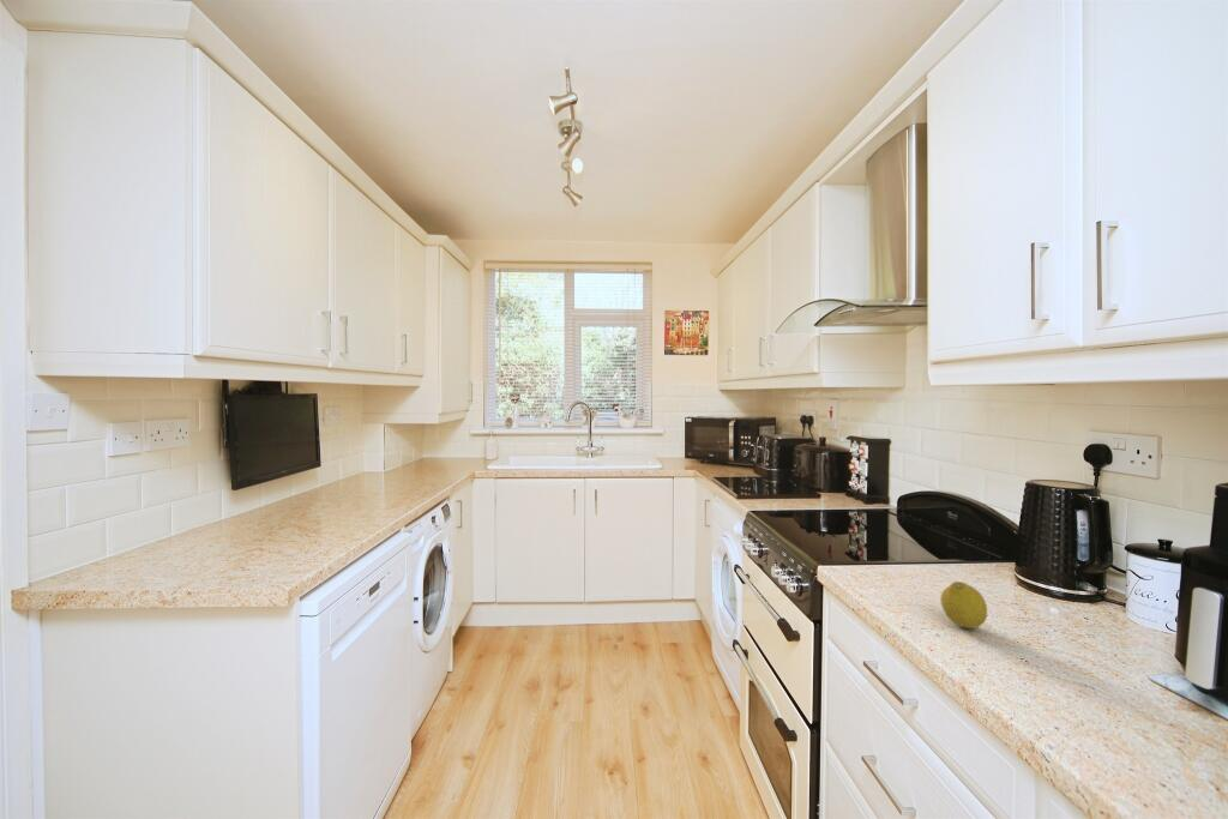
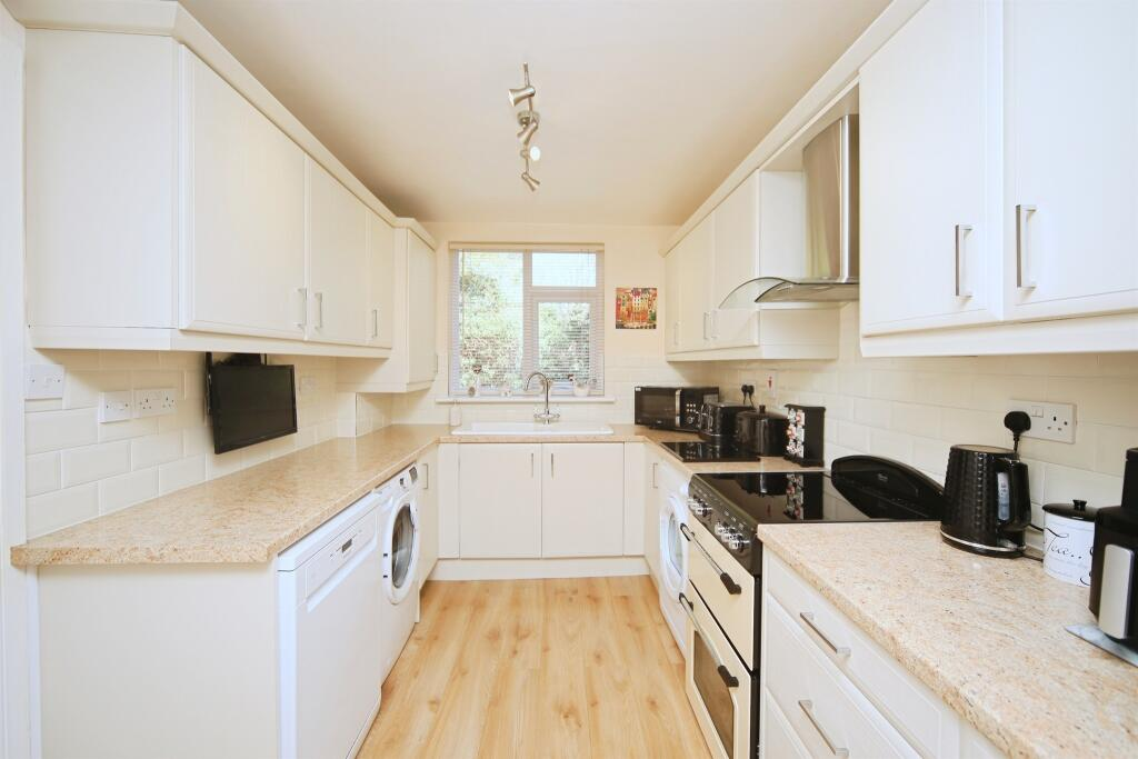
- fruit (963, 603)
